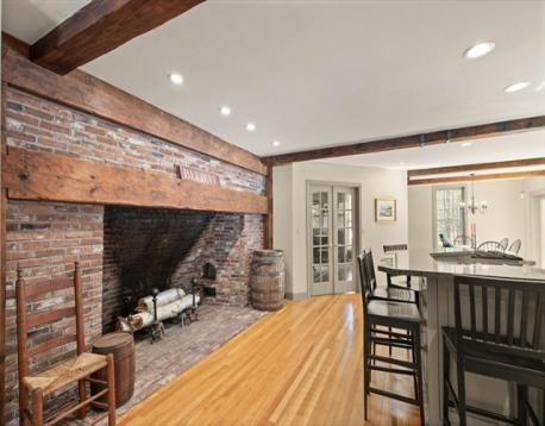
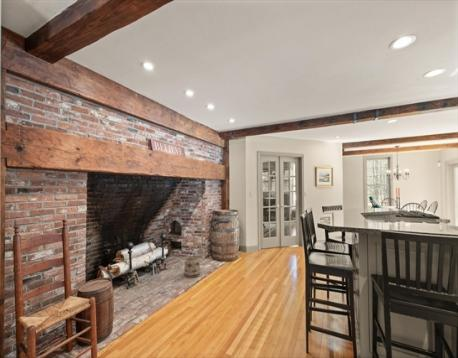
+ basket (192, 263)
